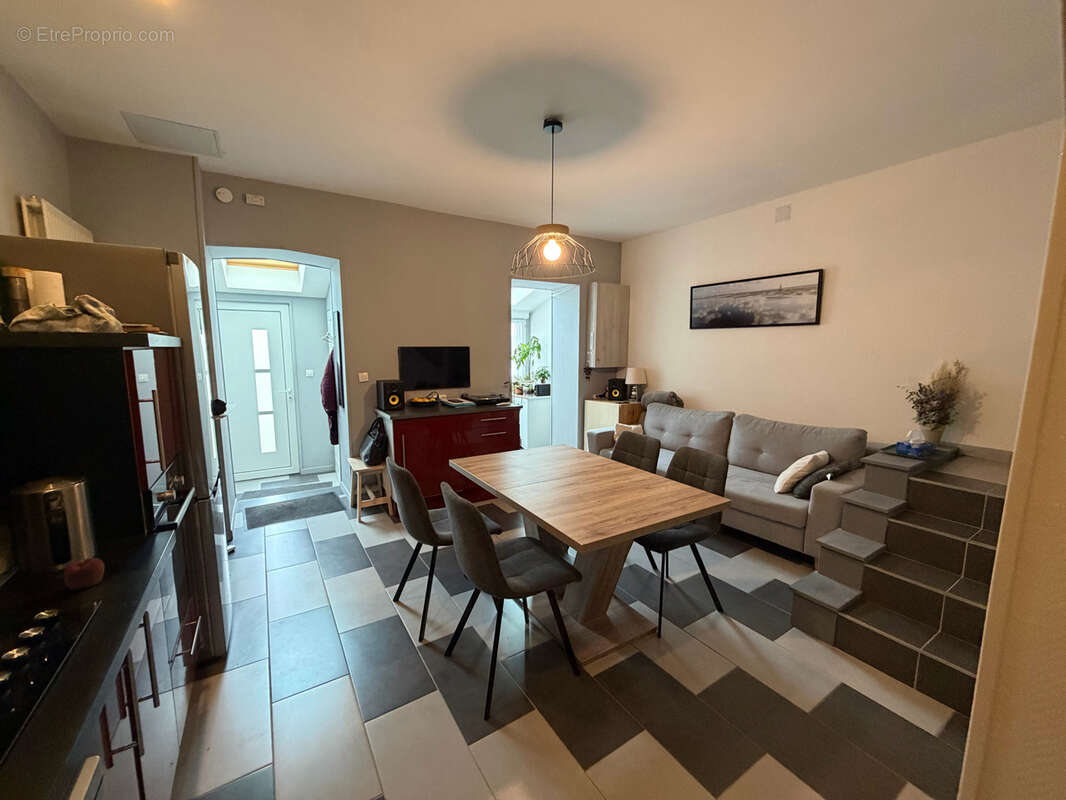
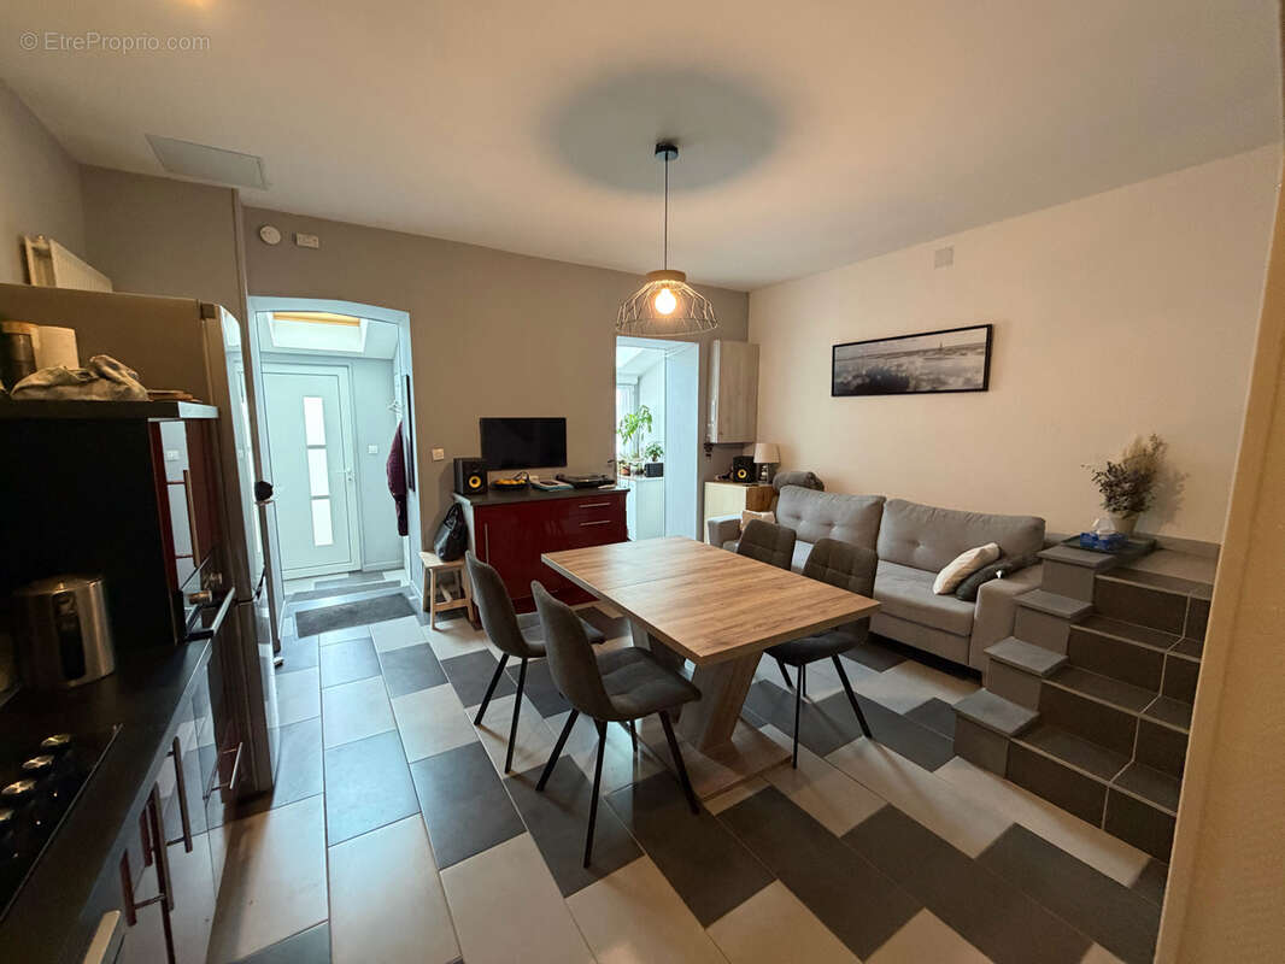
- apple (84, 572)
